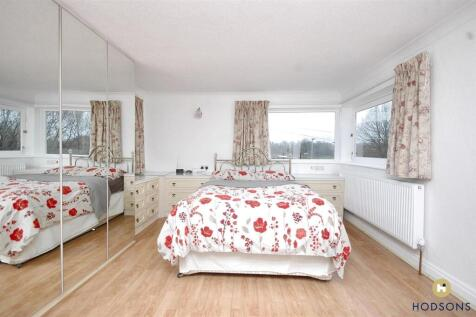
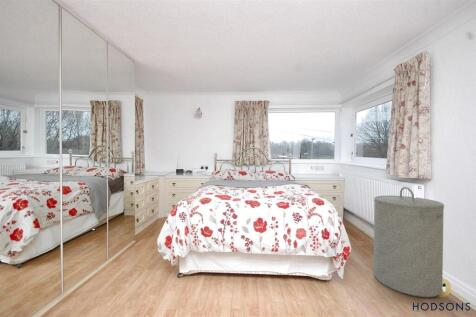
+ laundry hamper (406, 234)
